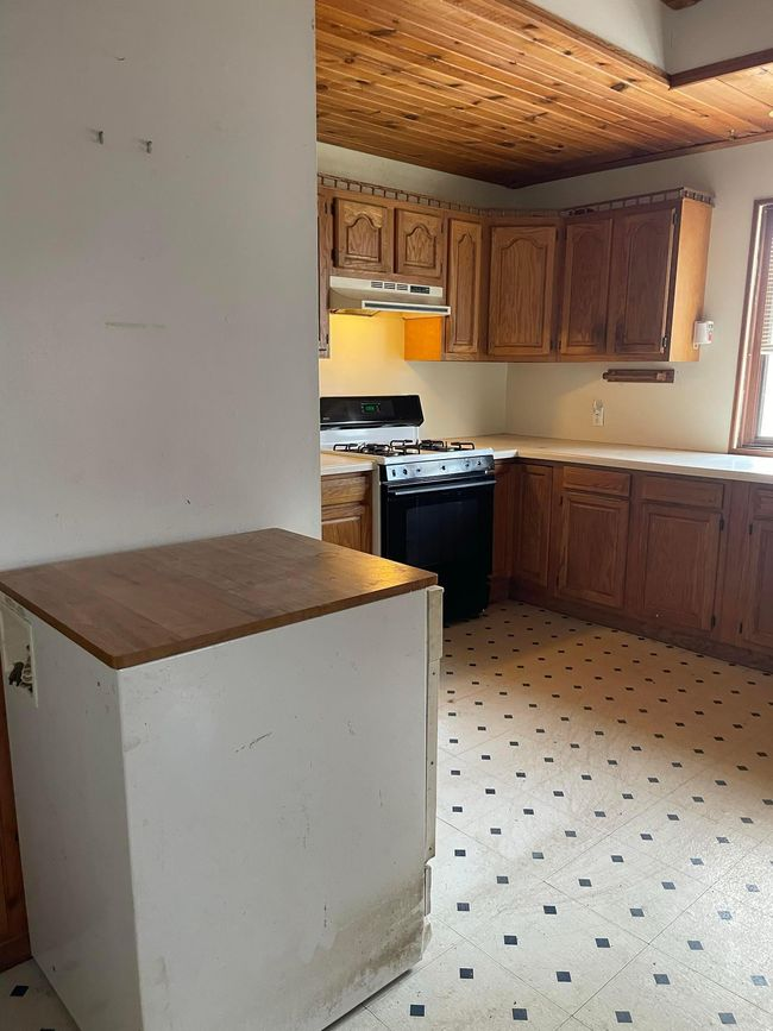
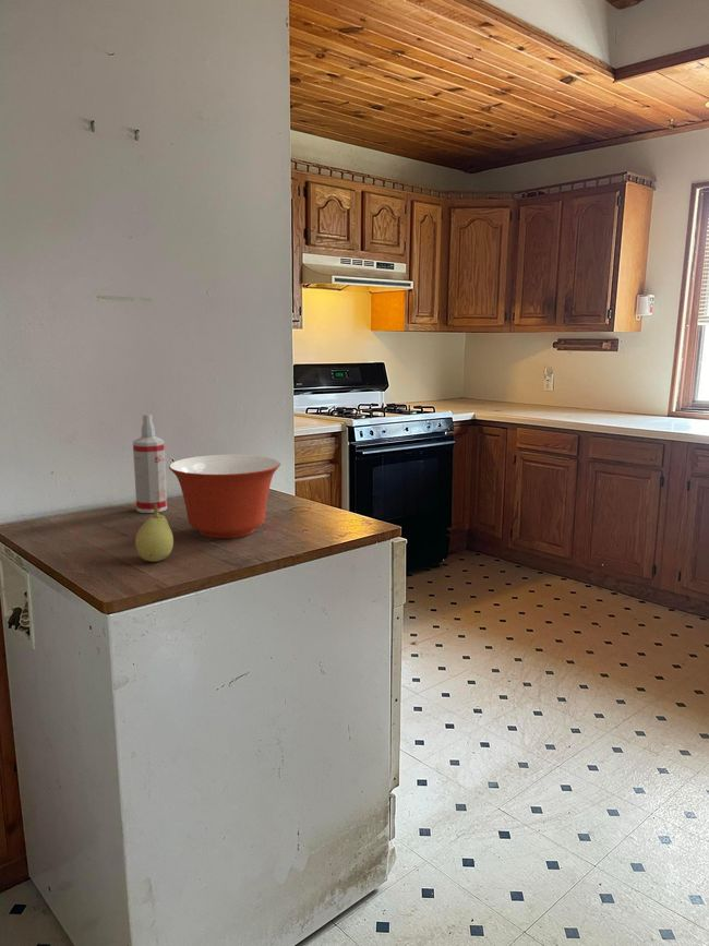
+ spray bottle (149, 462)
+ fruit (154, 530)
+ mixing bowl (226, 496)
